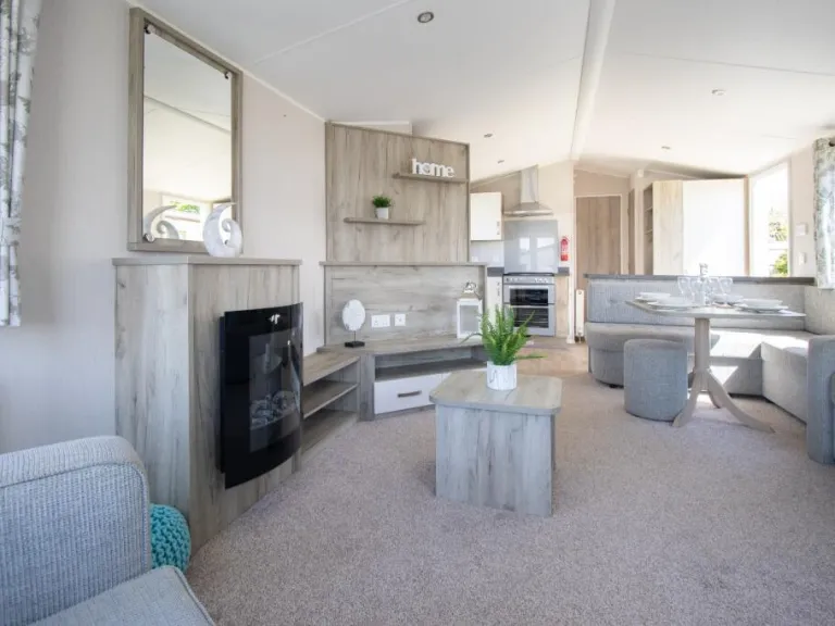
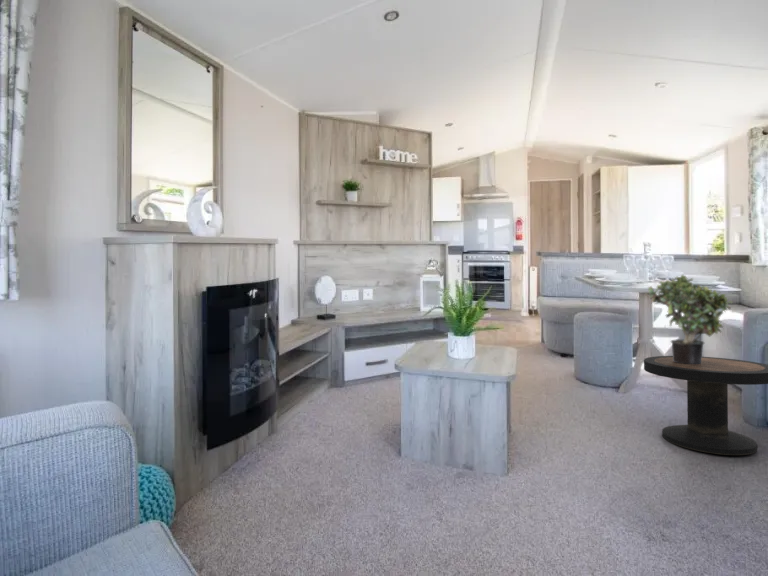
+ side table (707, 402)
+ potted plant (682, 318)
